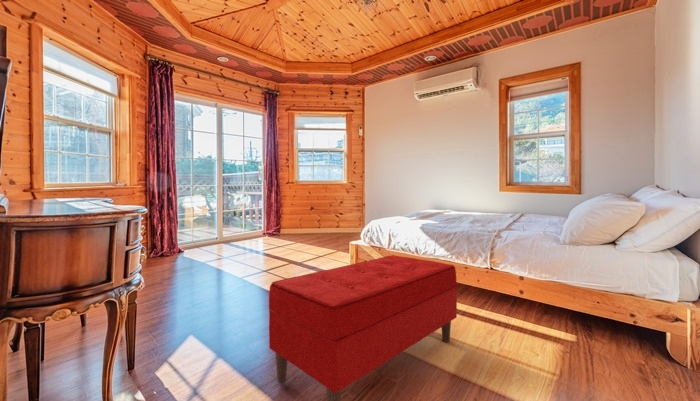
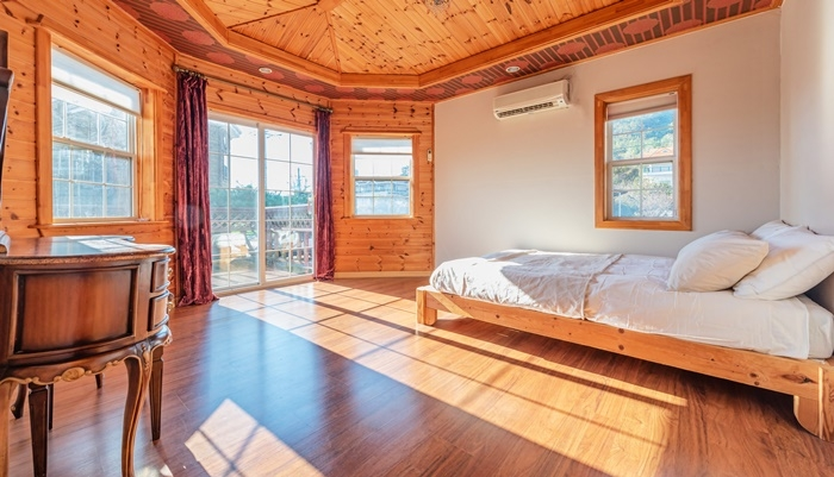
- bench (373, 315)
